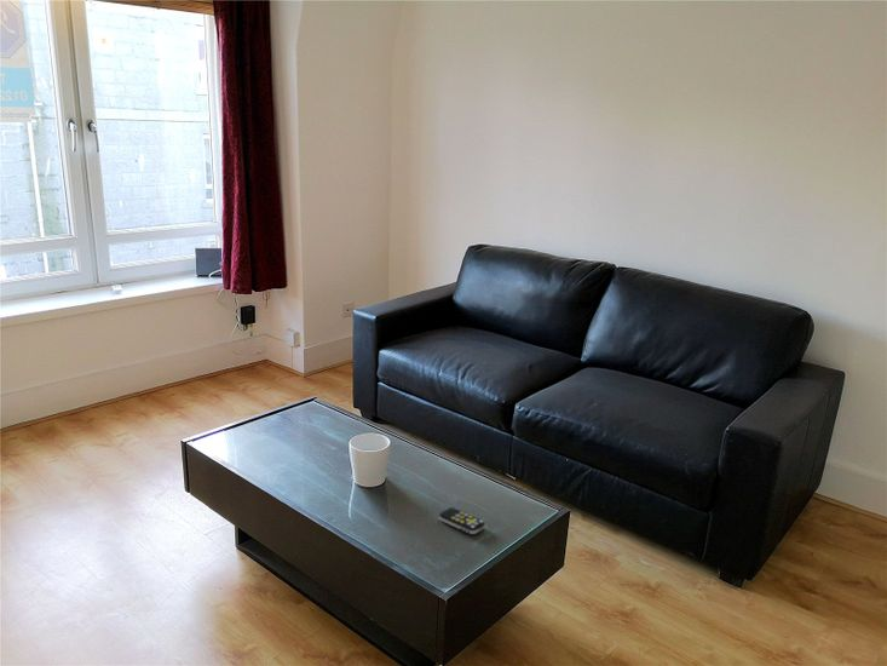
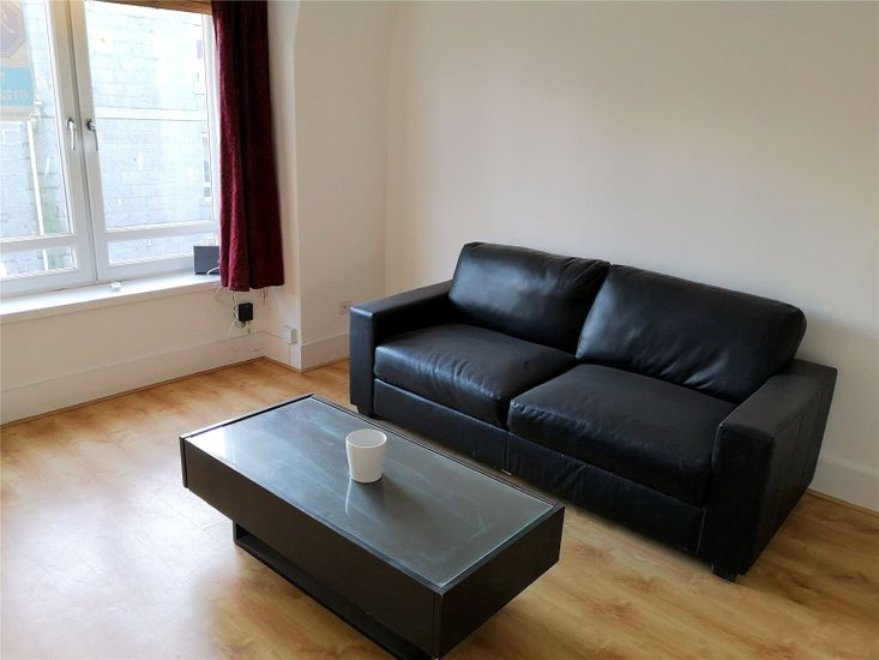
- remote control (461, 519)
